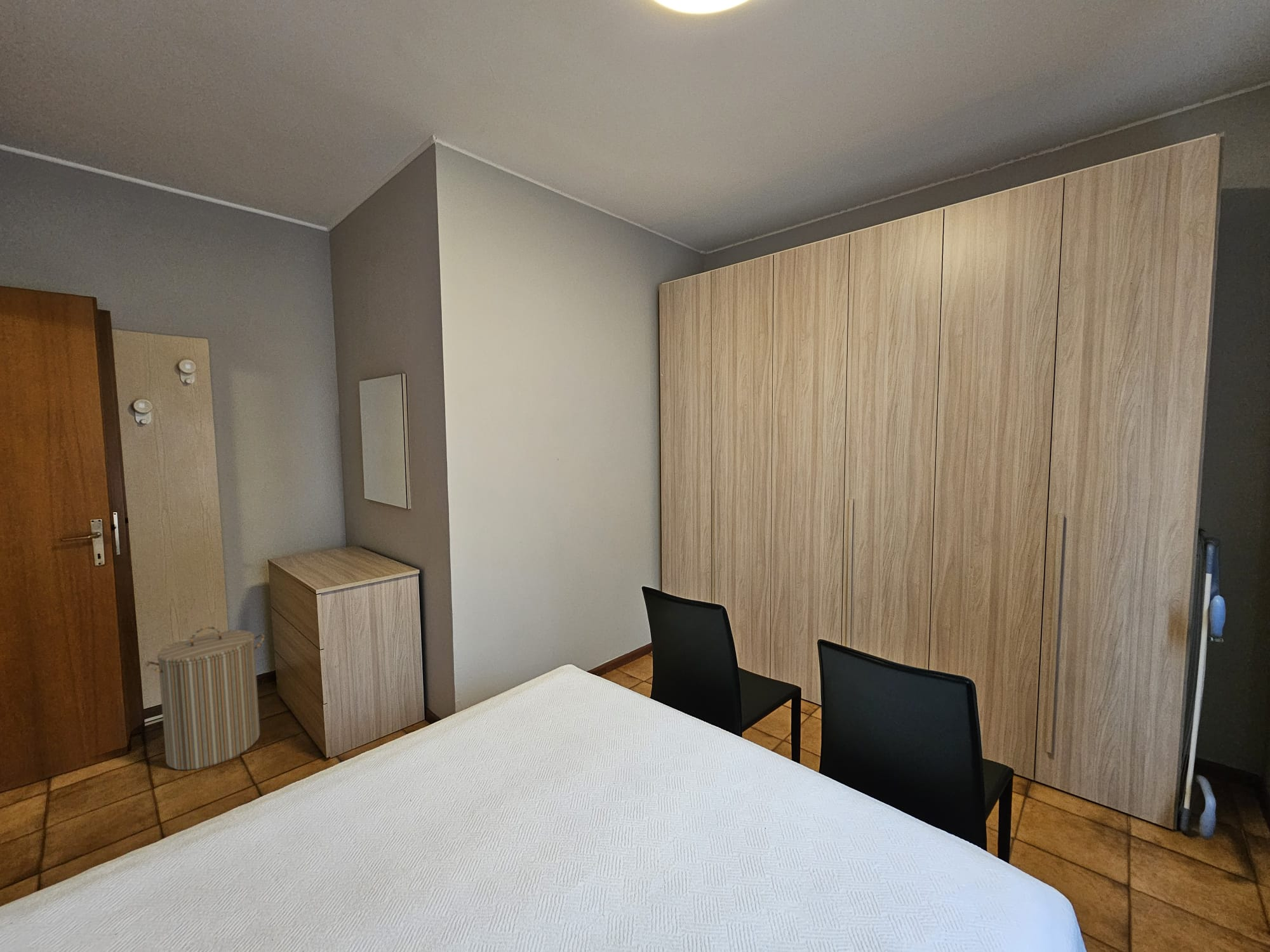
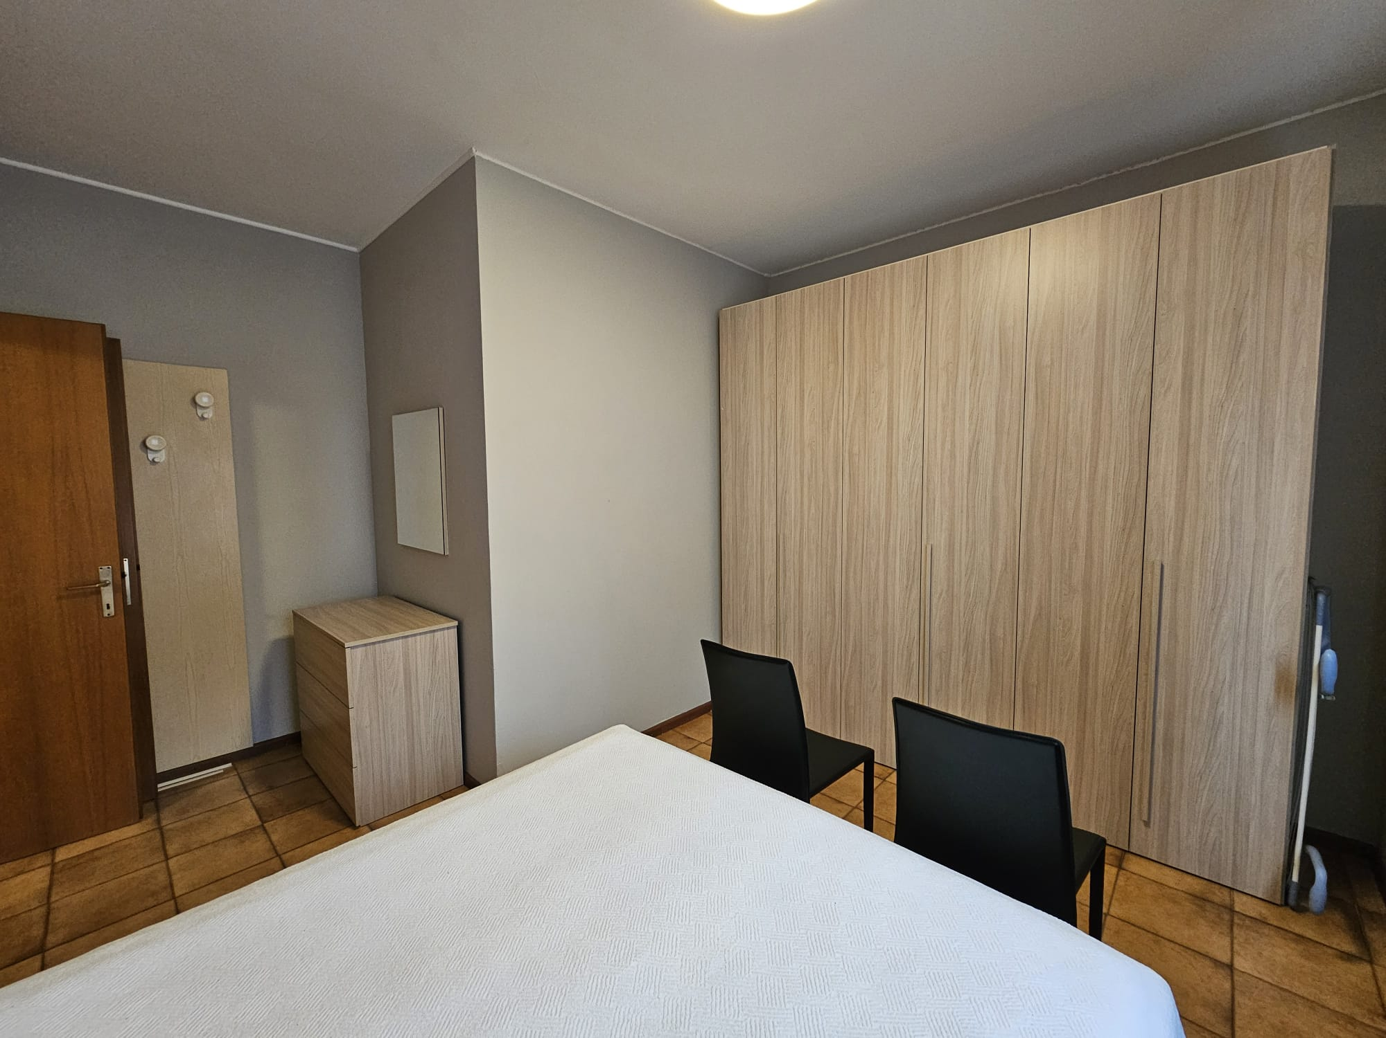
- laundry hamper (211, 687)
